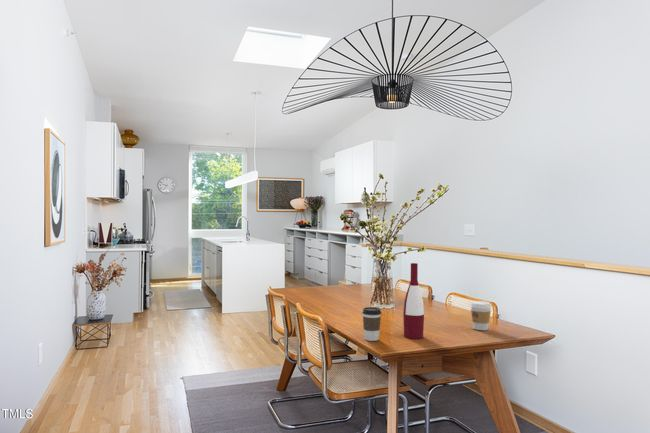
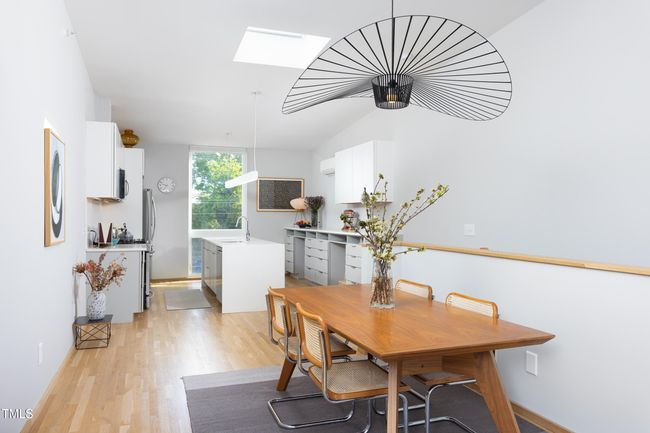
- coffee cup (371, 323)
- alcohol (413, 299)
- coffee cup (480, 315)
